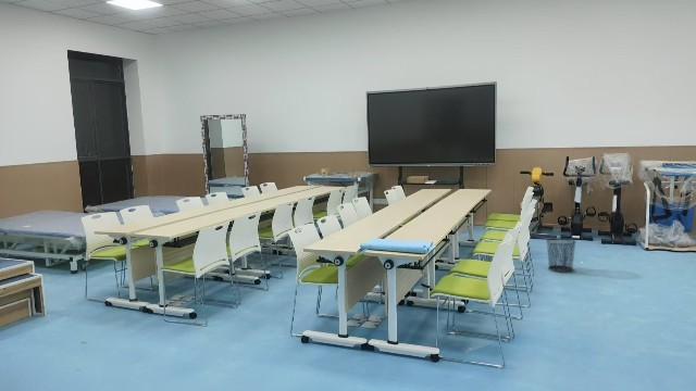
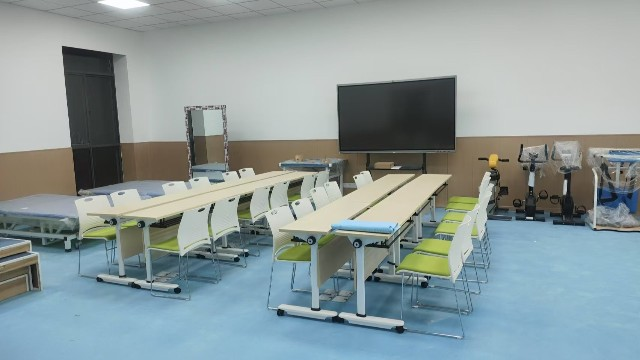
- waste bin (560, 255)
